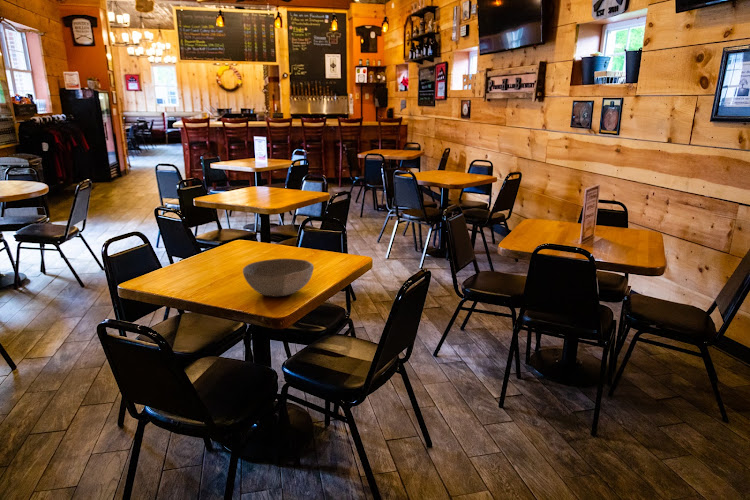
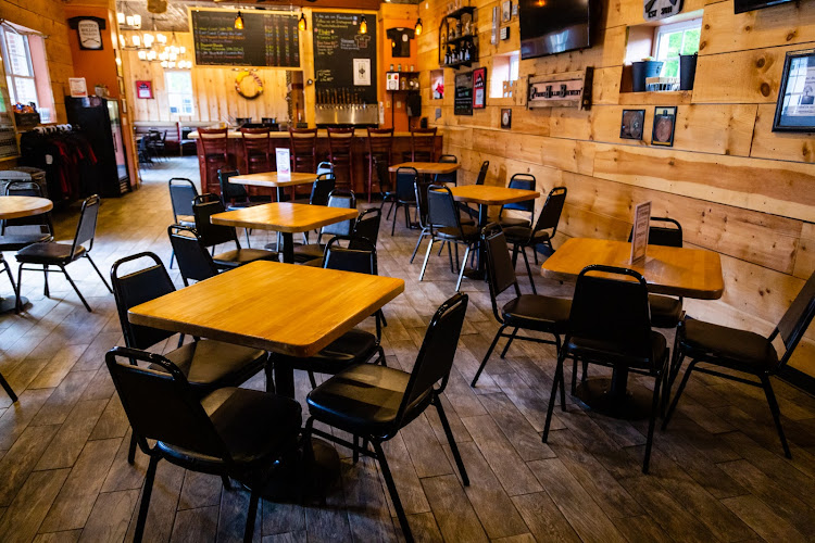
- bowl (278, 278)
